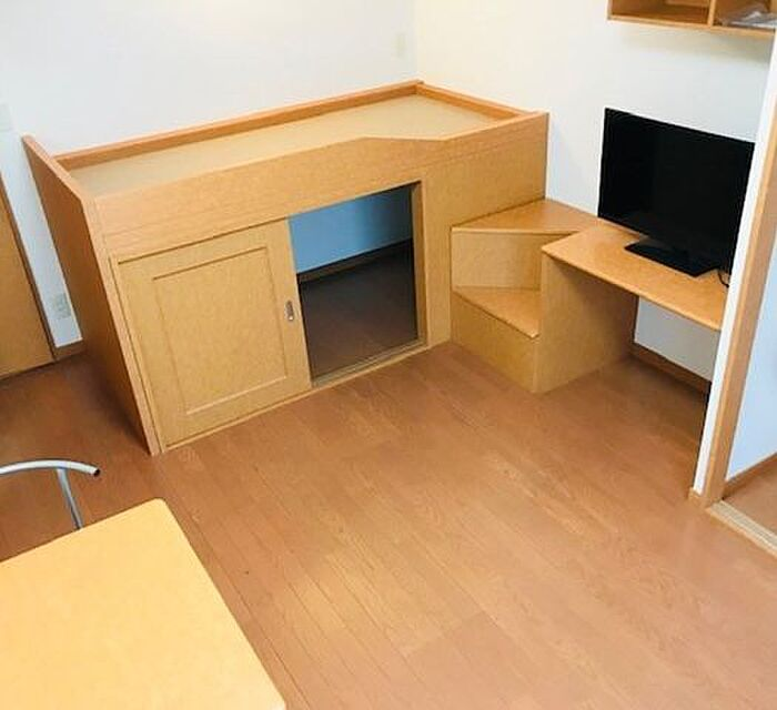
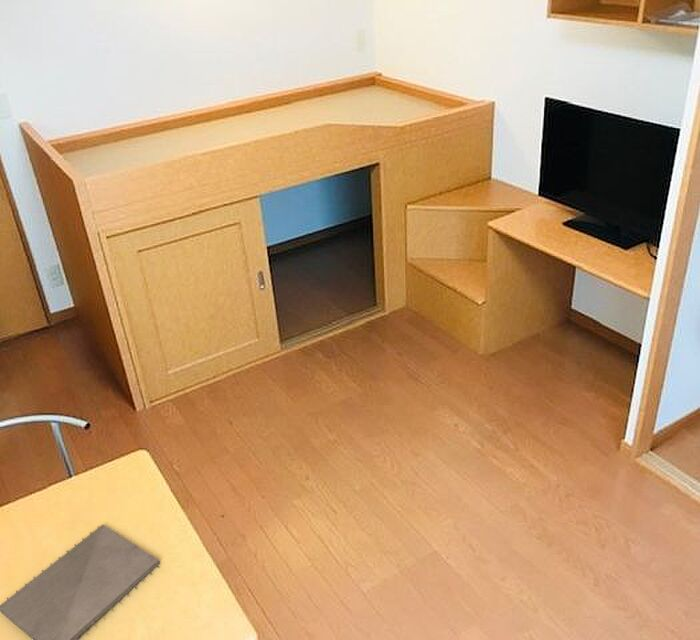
+ notepad (81, 584)
